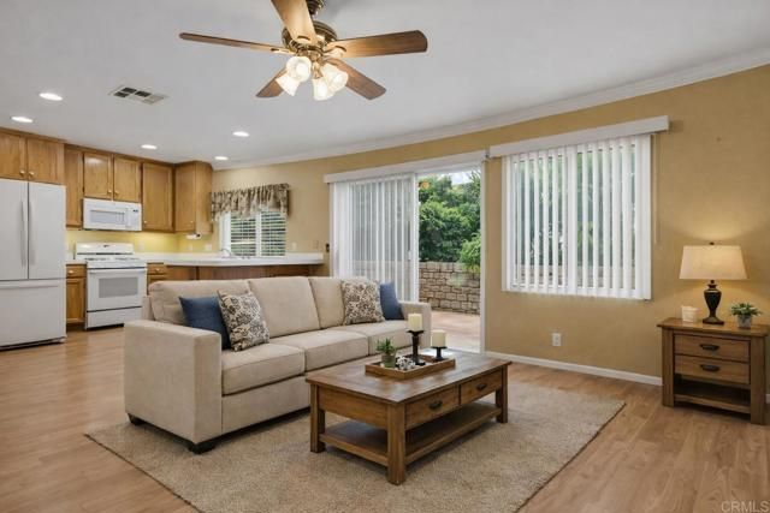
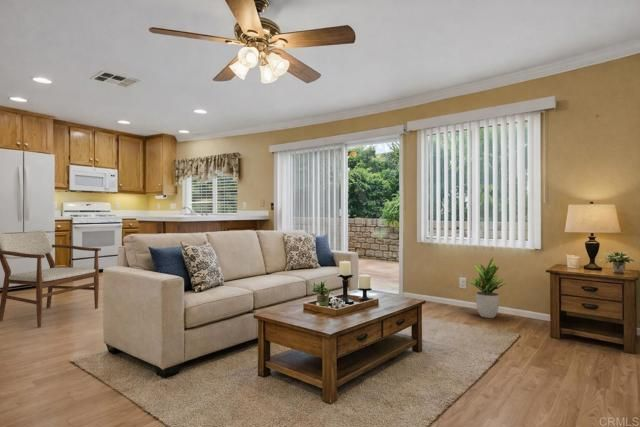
+ potted plant (486, 286)
+ armchair (43, 273)
